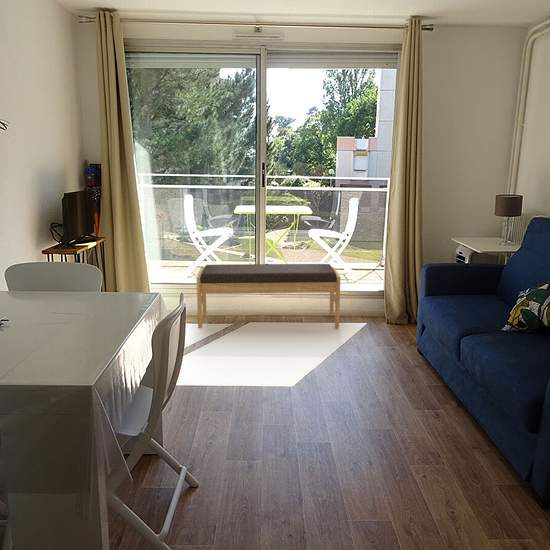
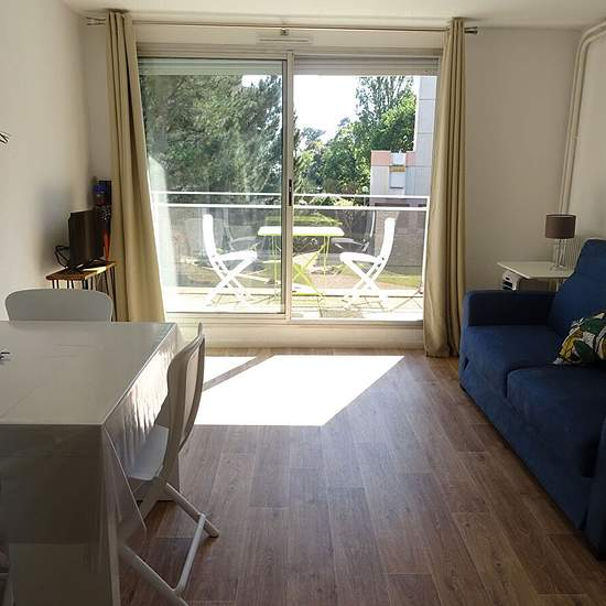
- bench (268, 292)
